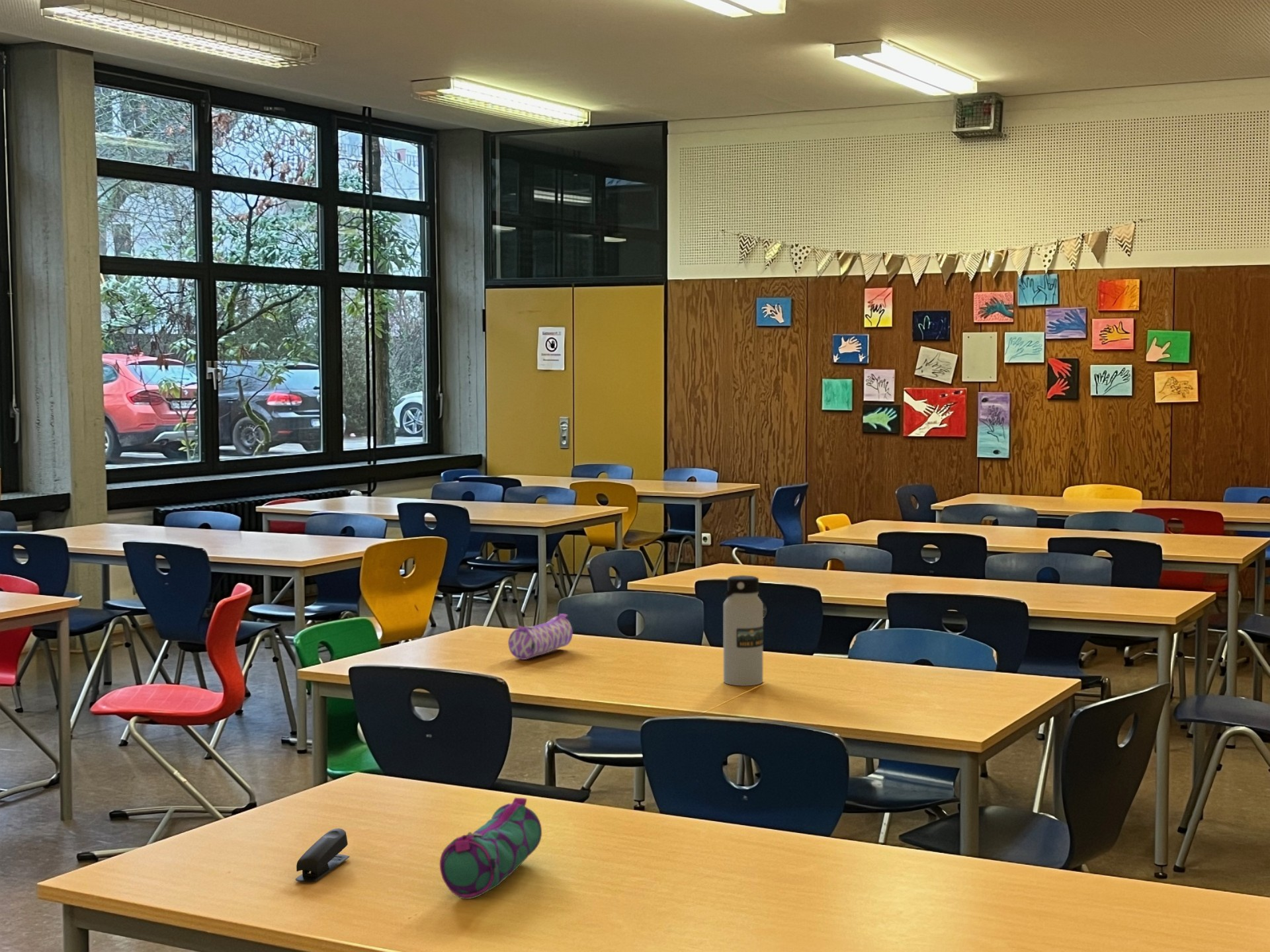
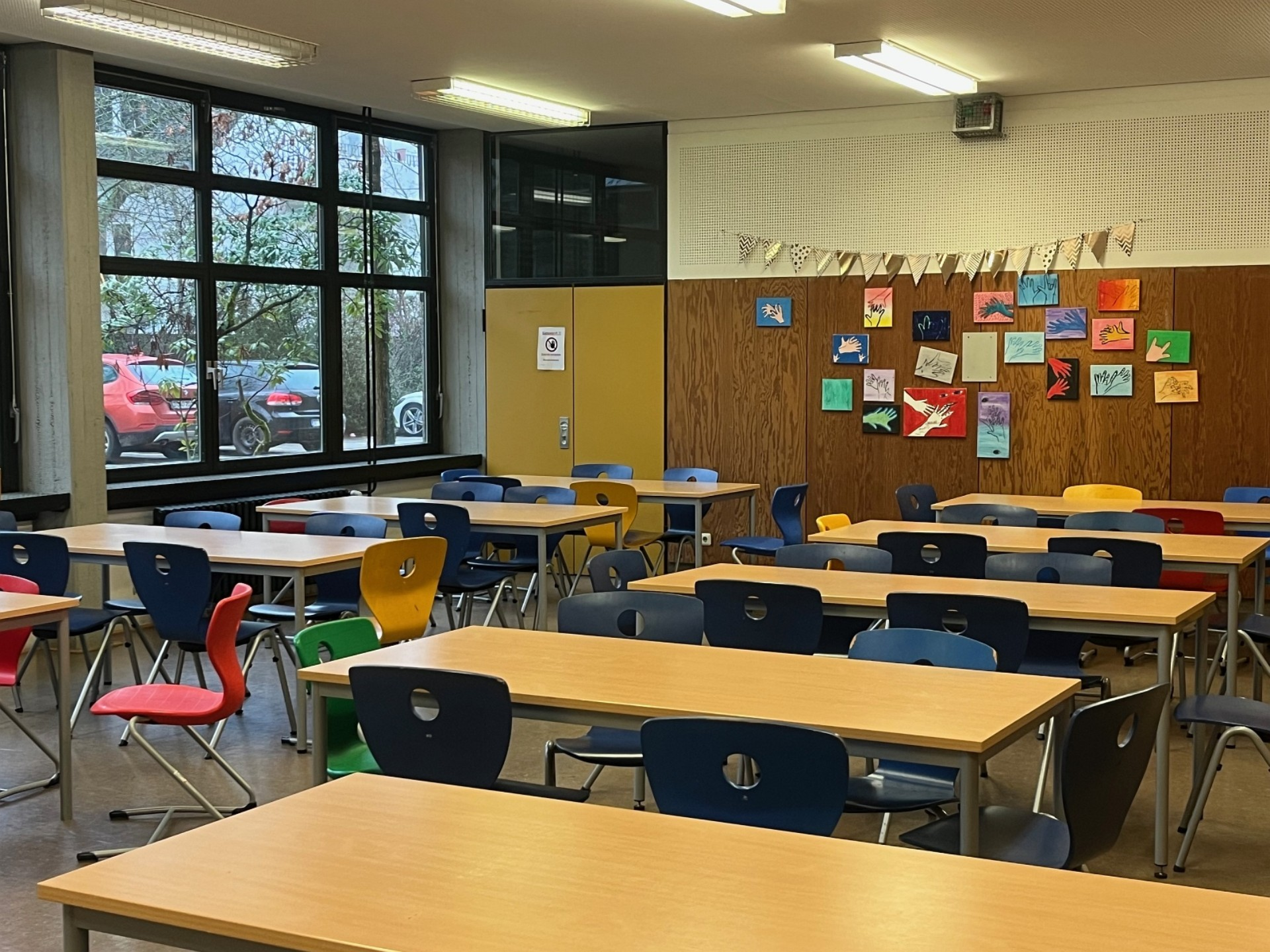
- pencil case (493, 847)
- stapler (322, 854)
- pencil case (540, 636)
- water bottle (743, 629)
